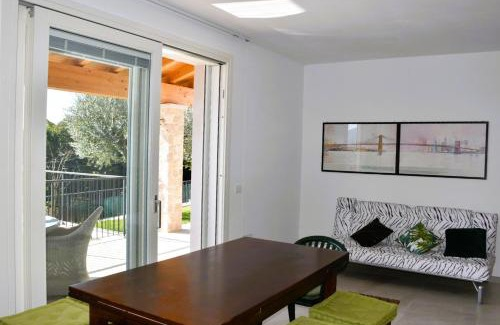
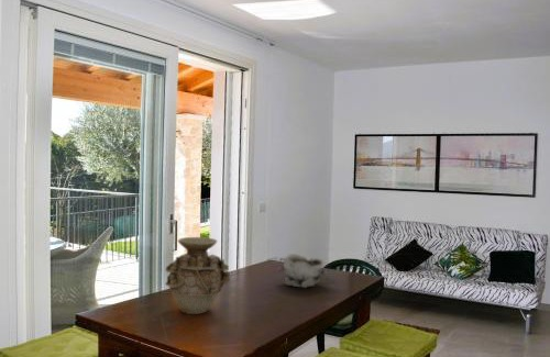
+ bowl (301, 270)
+ vase (195, 275)
